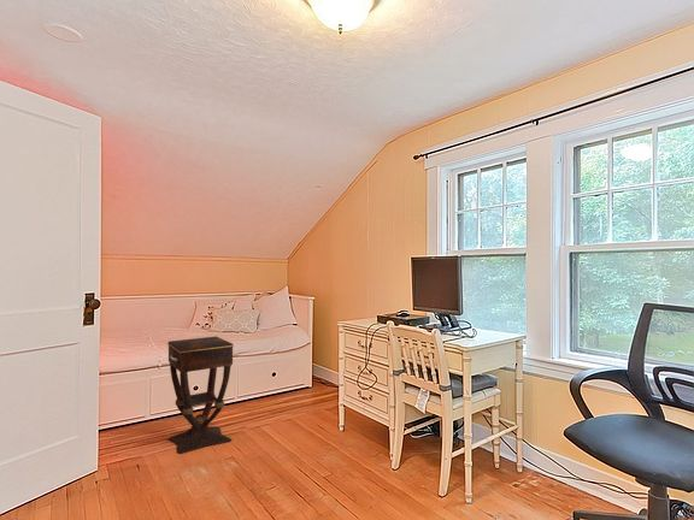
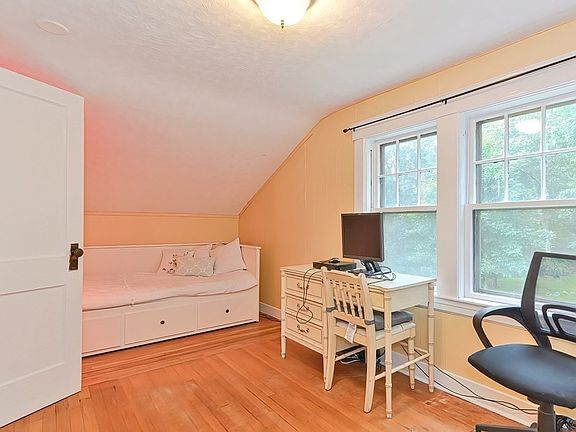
- side table (201, 392)
